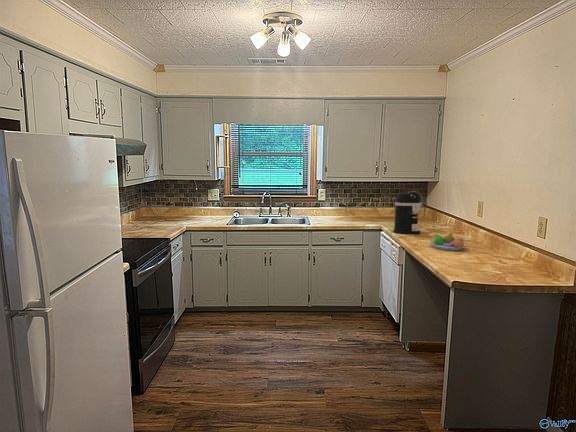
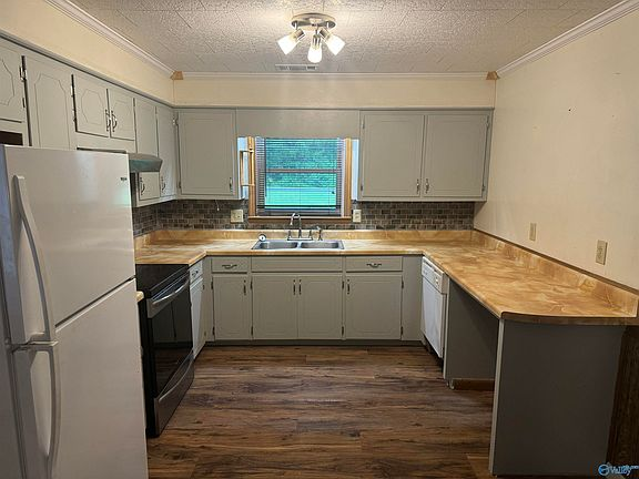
- coffee maker (407, 212)
- fruit bowl (446, 240)
